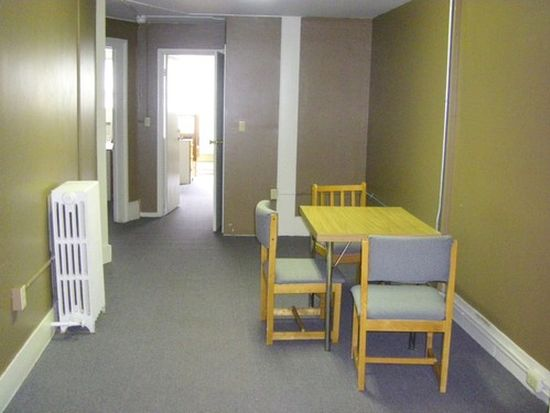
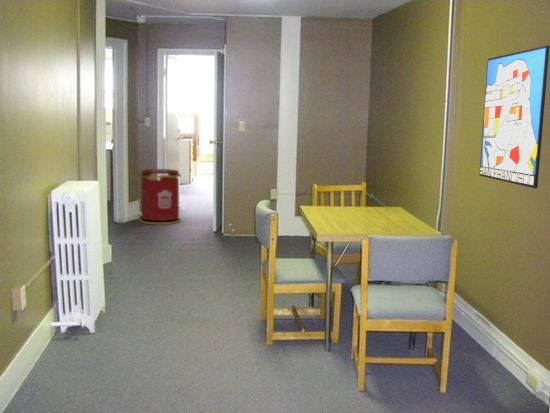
+ wall art (510, 118)
+ trash can (159, 195)
